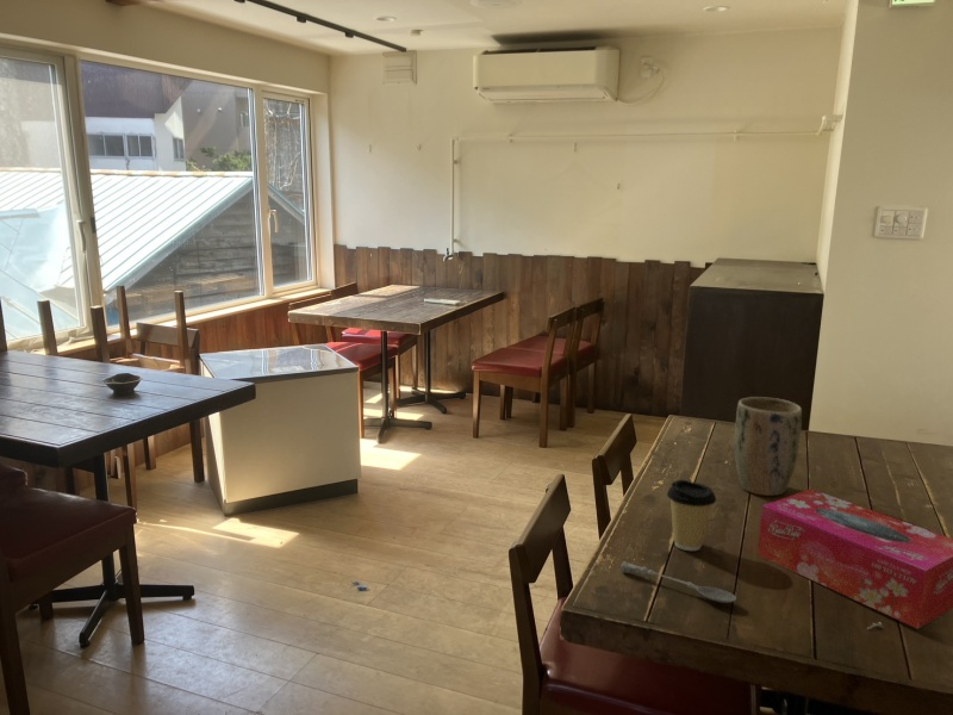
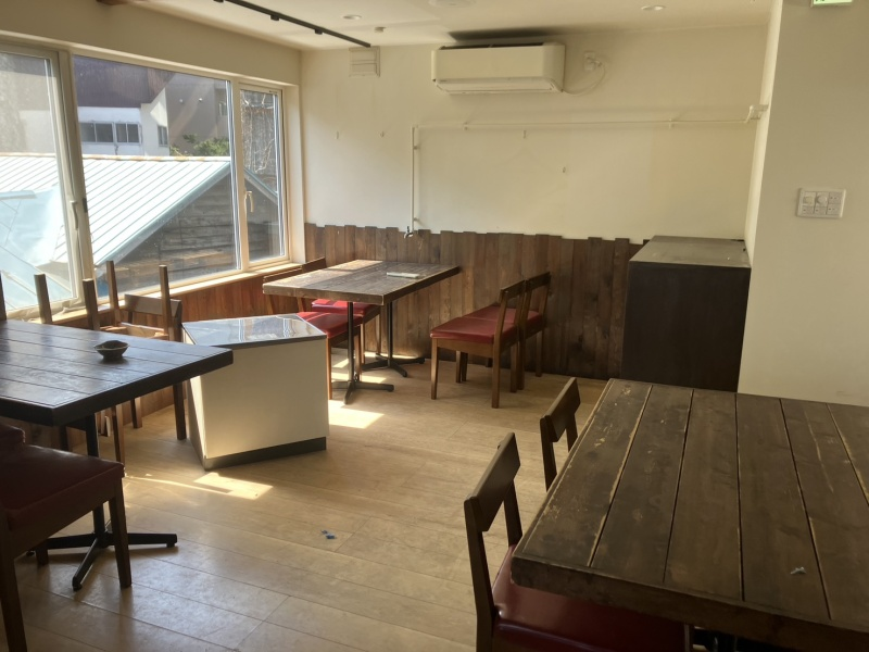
- coffee cup (690, 516)
- plant pot (765, 446)
- soupspoon (675, 580)
- tissue box (858, 551)
